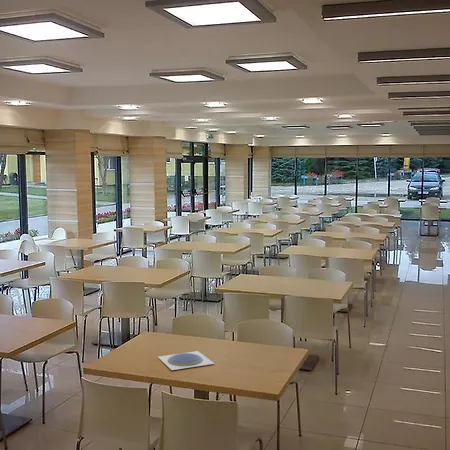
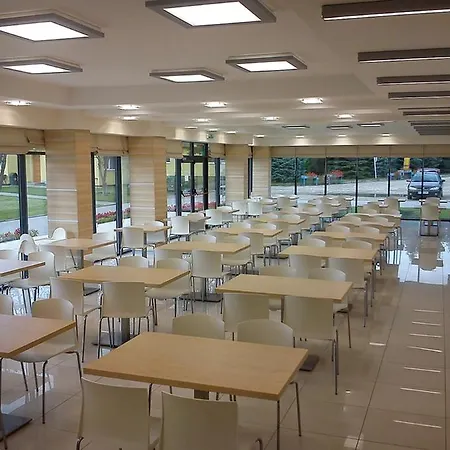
- plate (185, 358)
